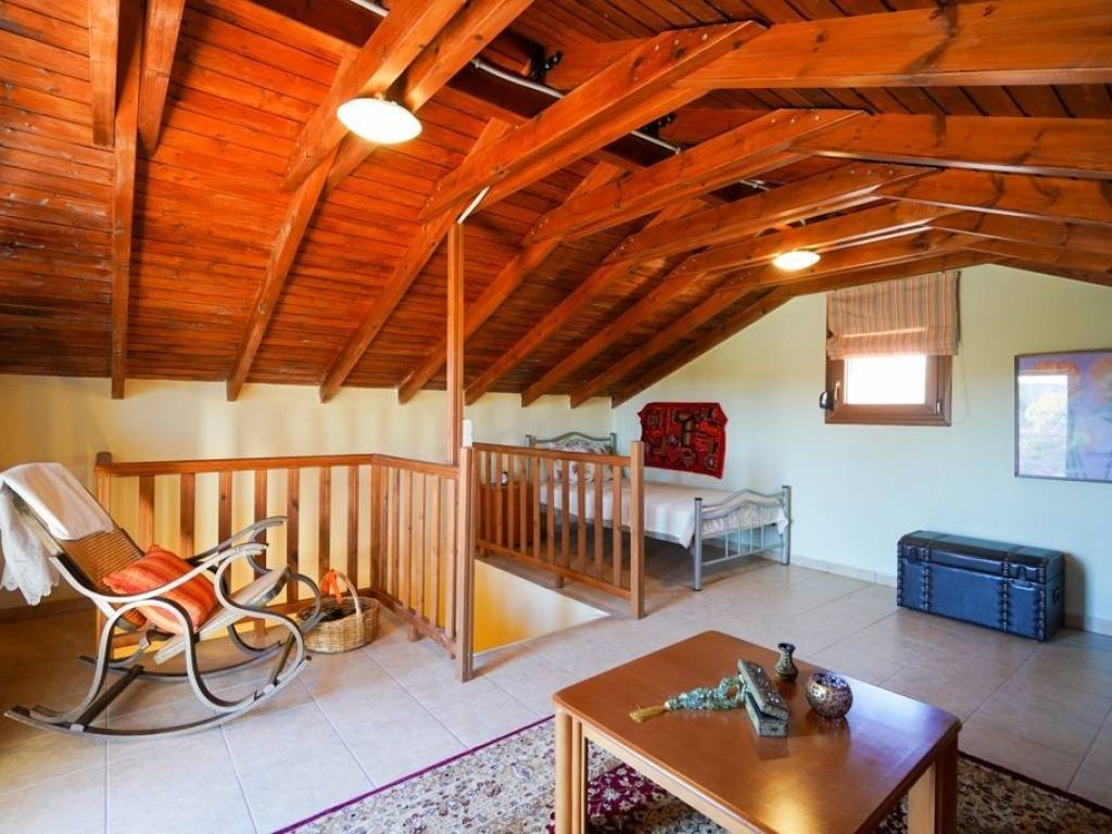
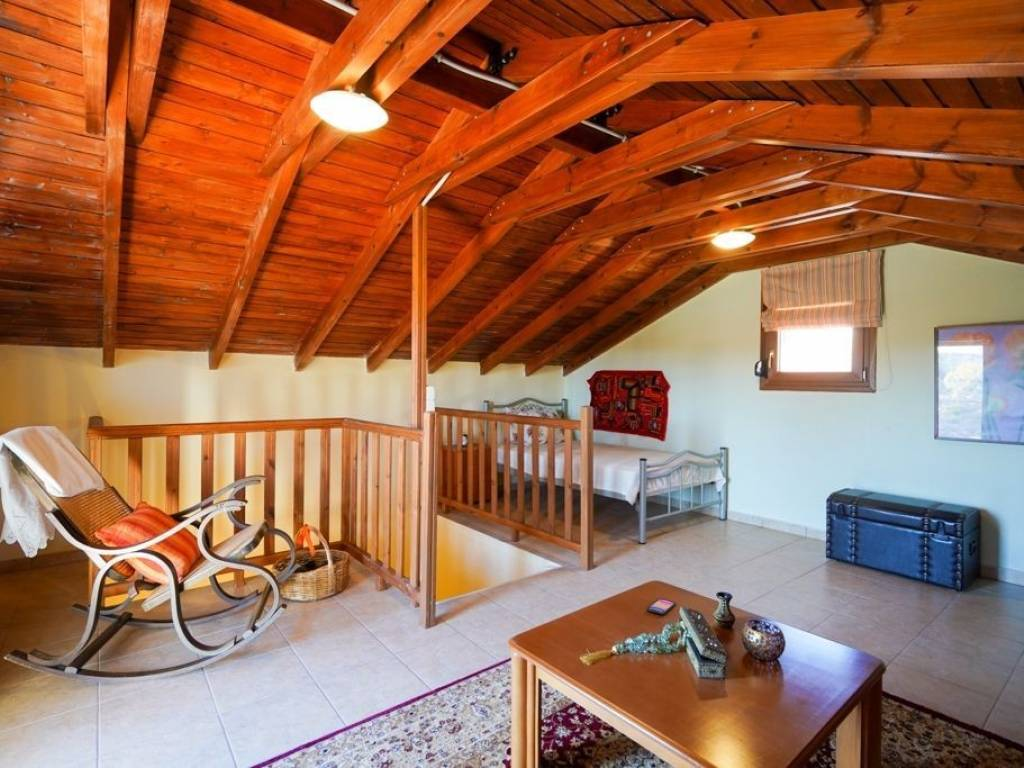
+ smartphone (661, 606)
